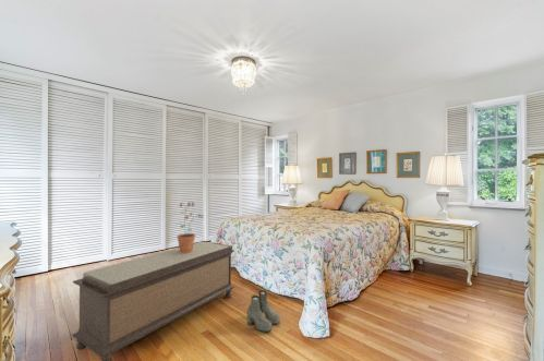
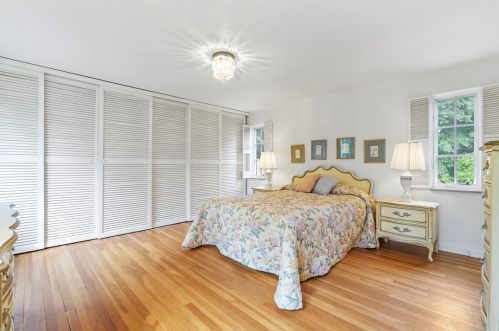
- boots (263, 309)
- potted plant (188, 224)
- bench (168, 287)
